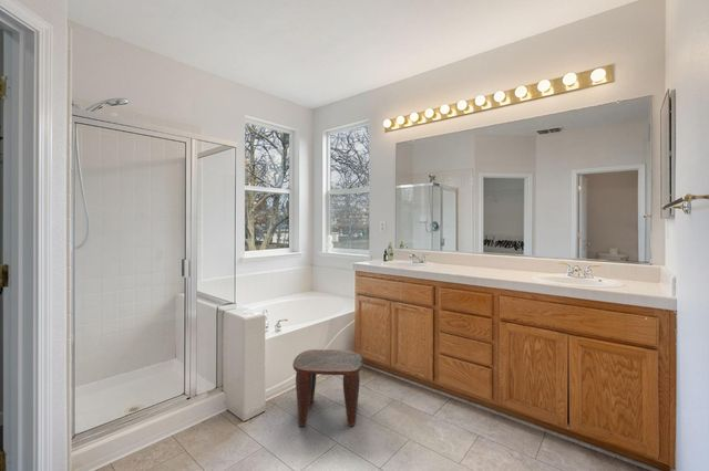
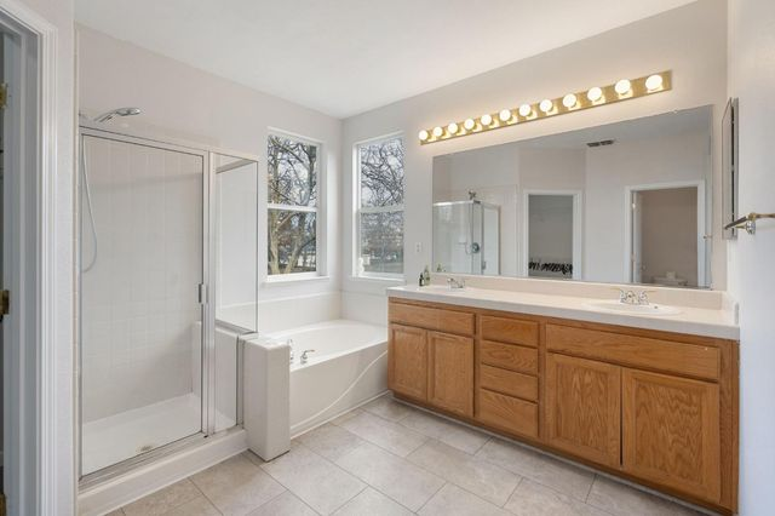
- stool (328, 374)
